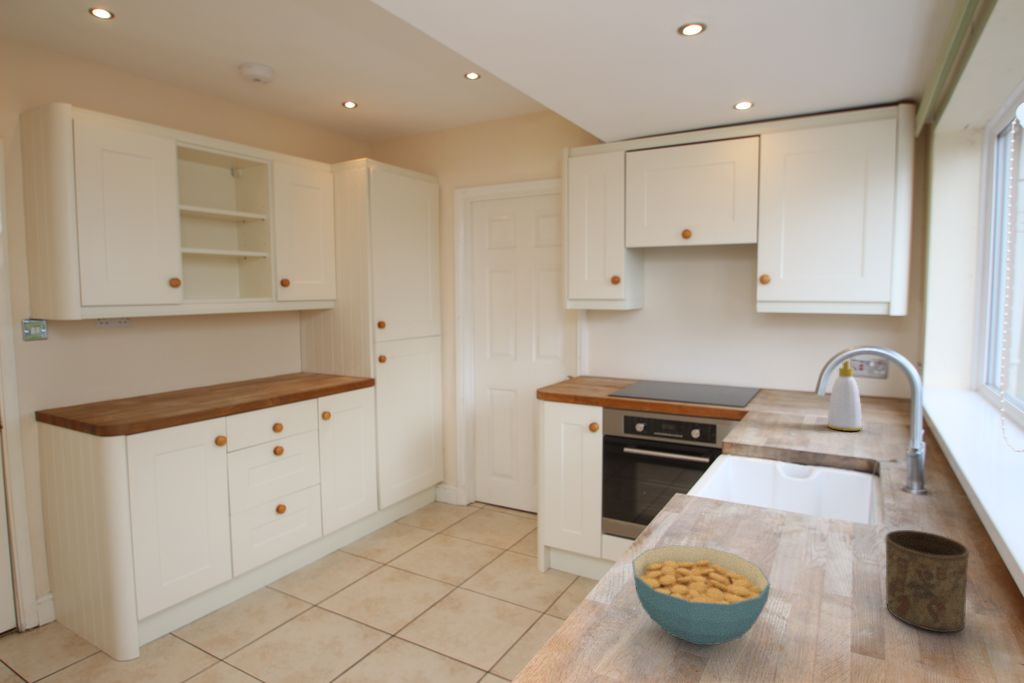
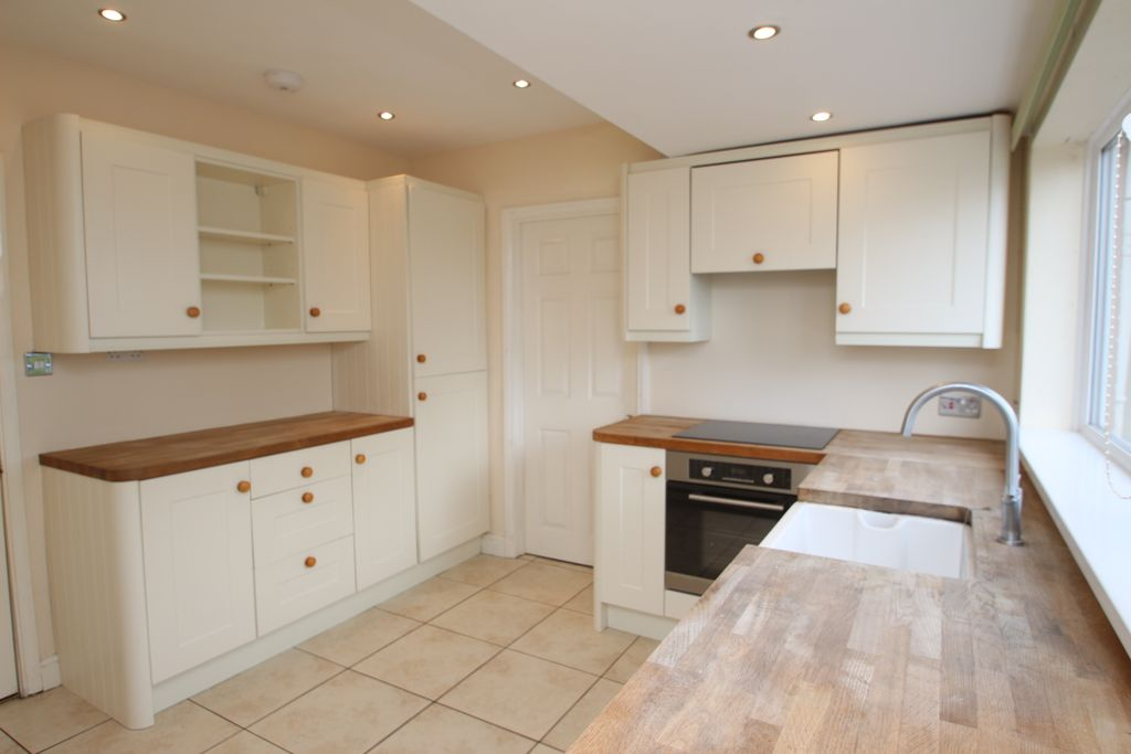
- cereal bowl (697, 602)
- cup (924, 578)
- soap bottle (845, 391)
